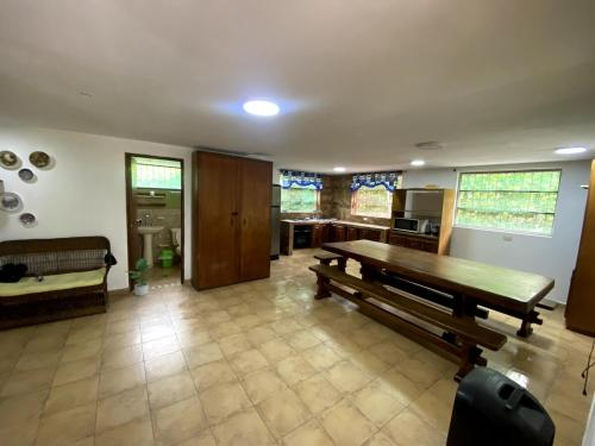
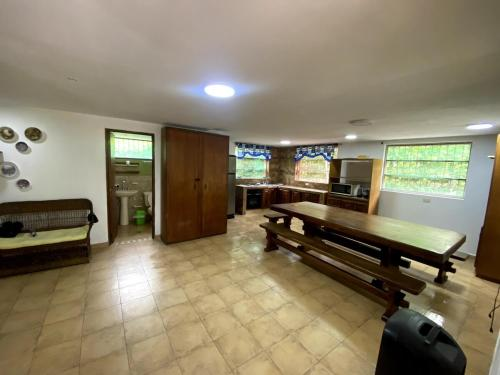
- potted plant (138, 277)
